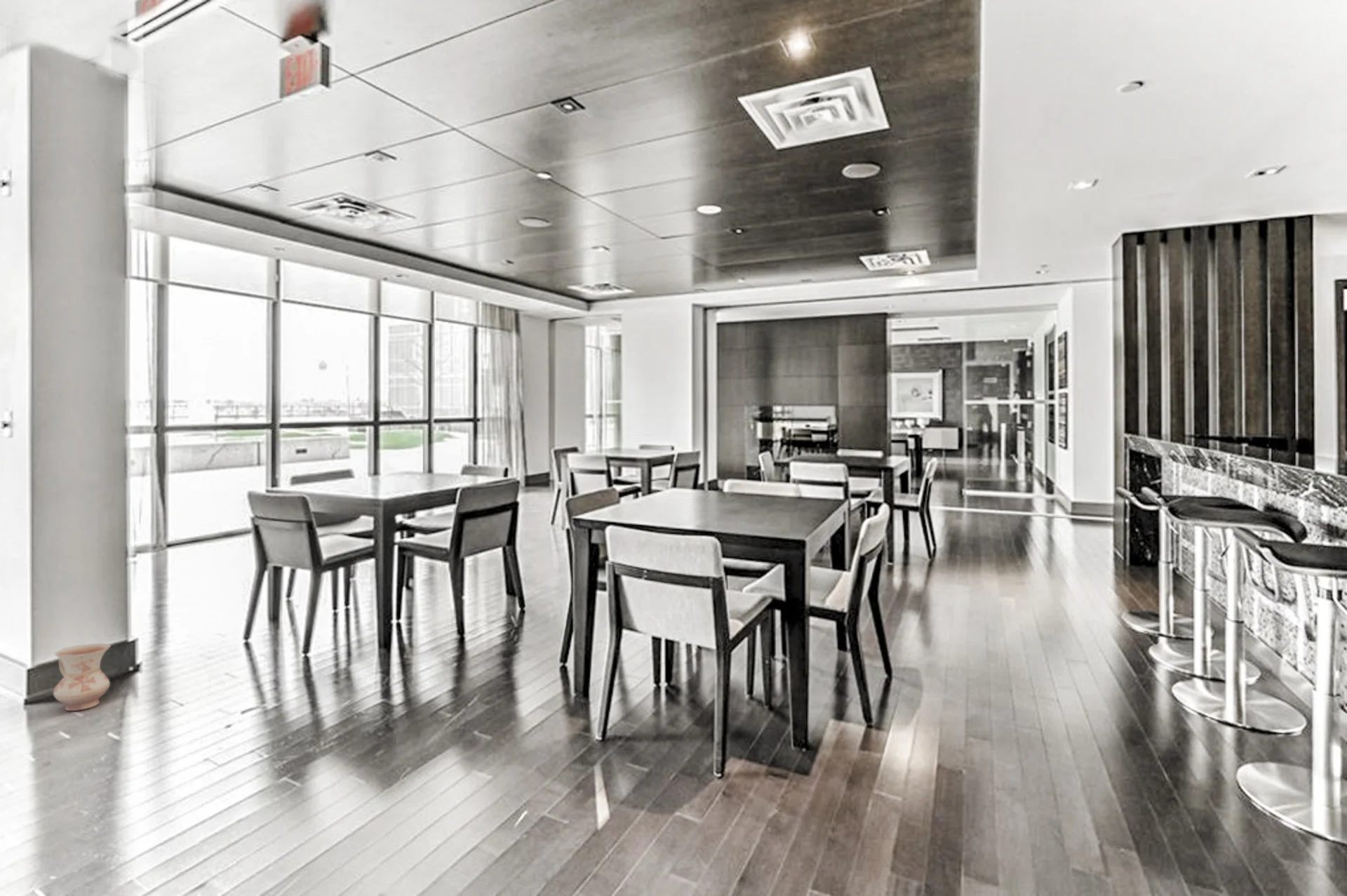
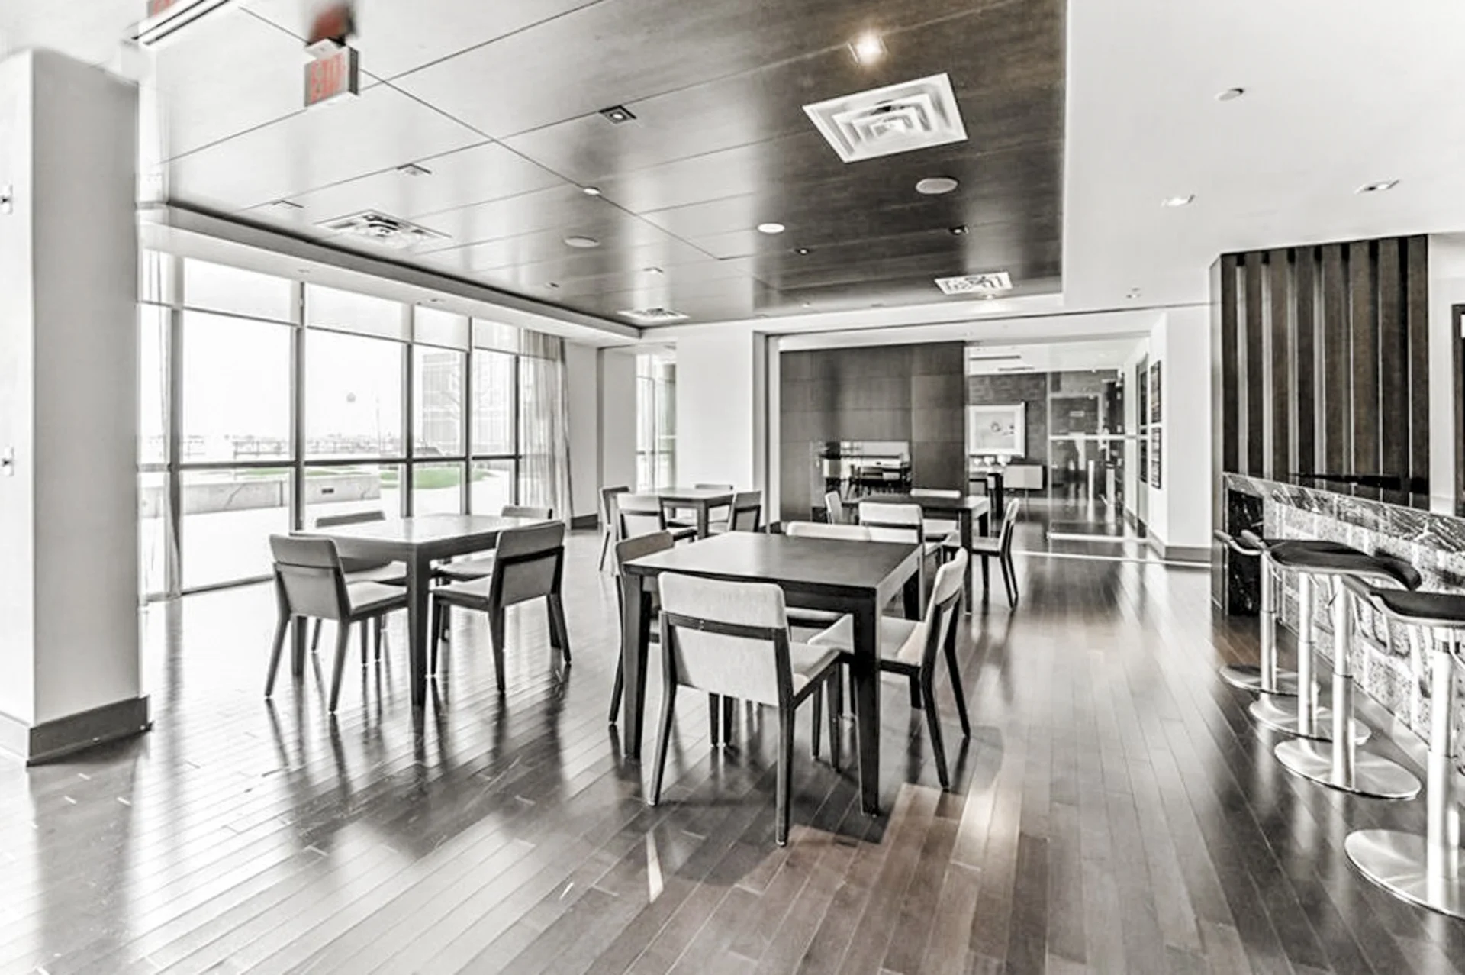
- ceramic jug (79, 676)
